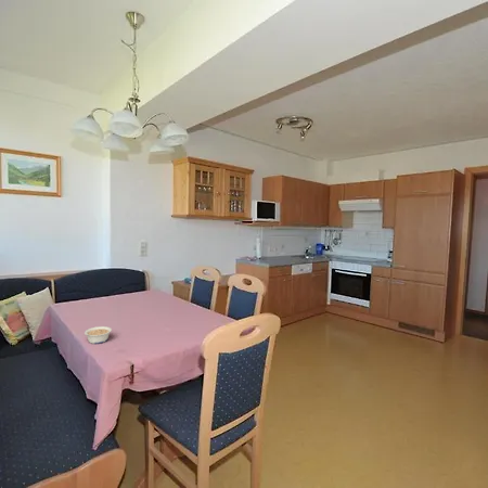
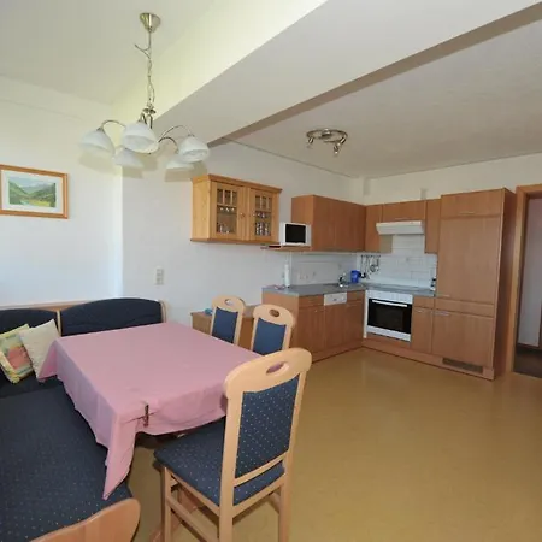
- legume (98, 334)
